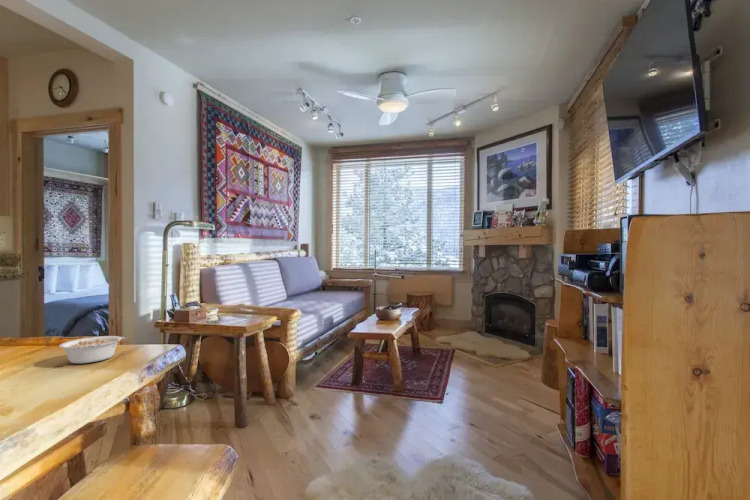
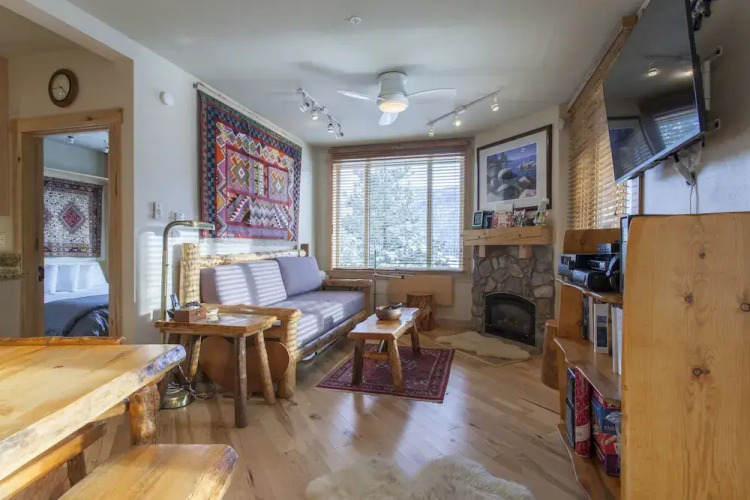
- legume (94, 348)
